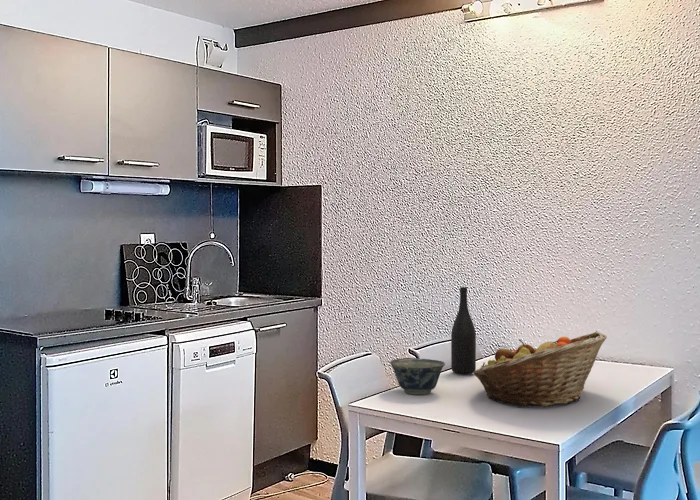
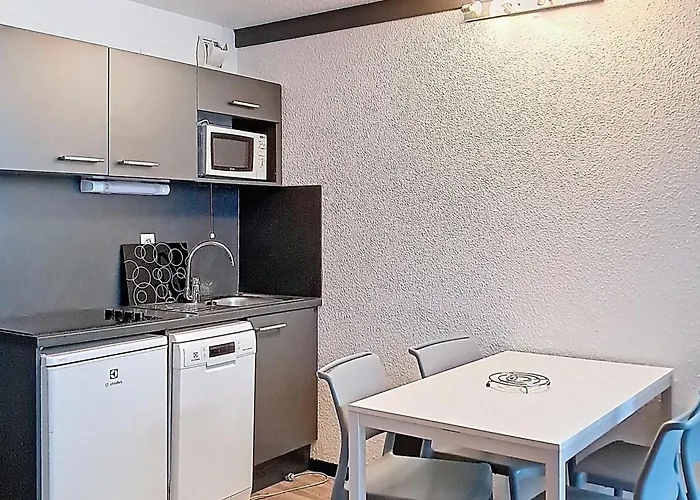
- bowl (417, 376)
- wine bottle (463, 330)
- fruit basket (540, 364)
